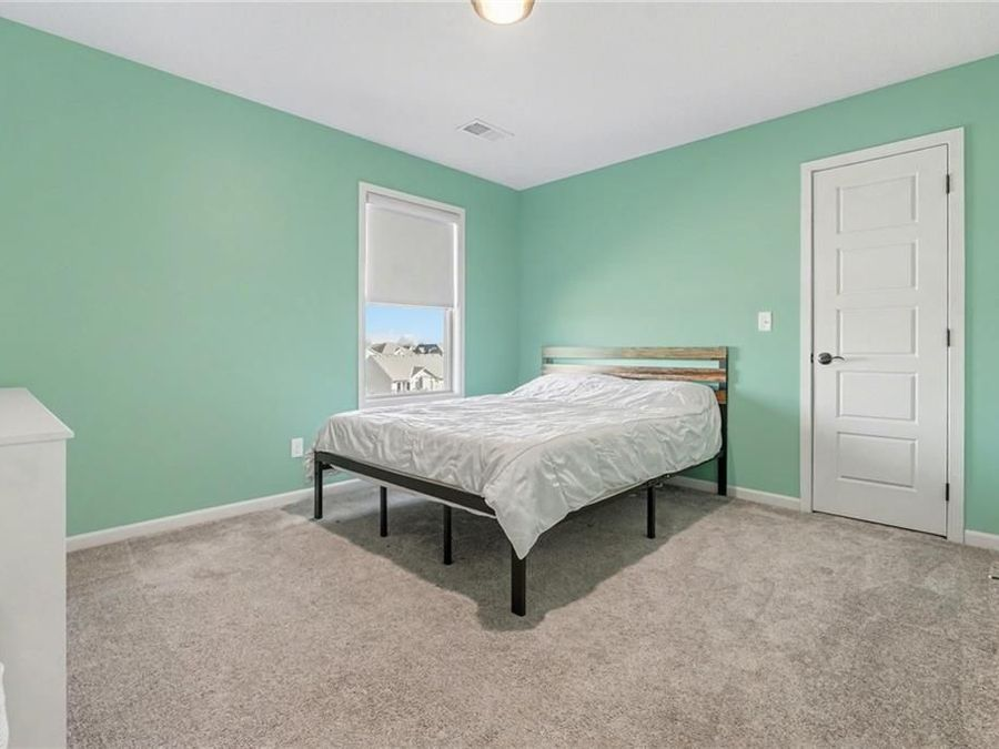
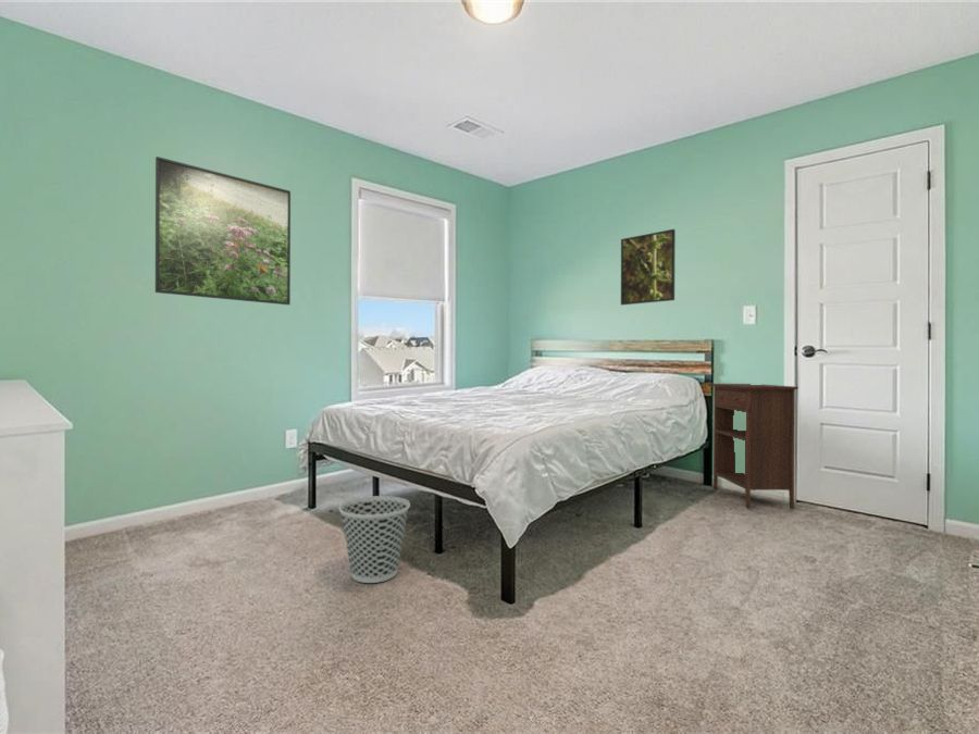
+ nightstand (748, 441)
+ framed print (646, 268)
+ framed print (228, 237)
+ wastebasket (374, 538)
